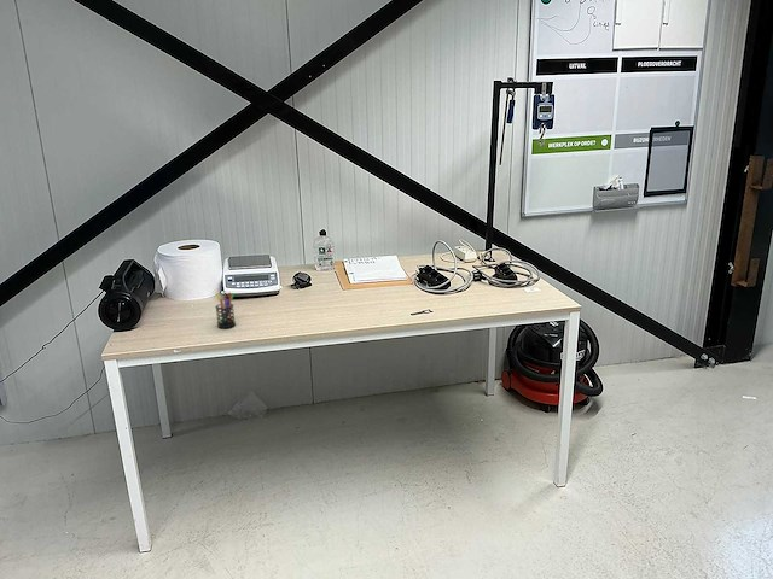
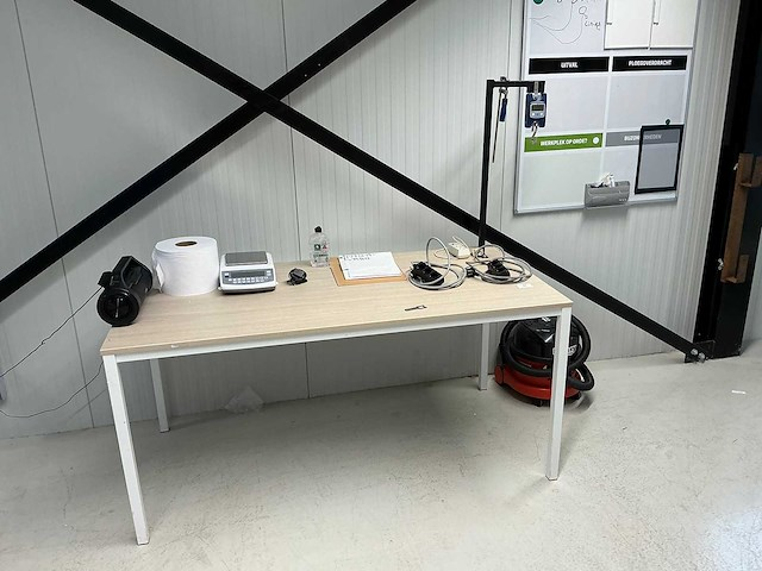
- pen holder (227, 308)
